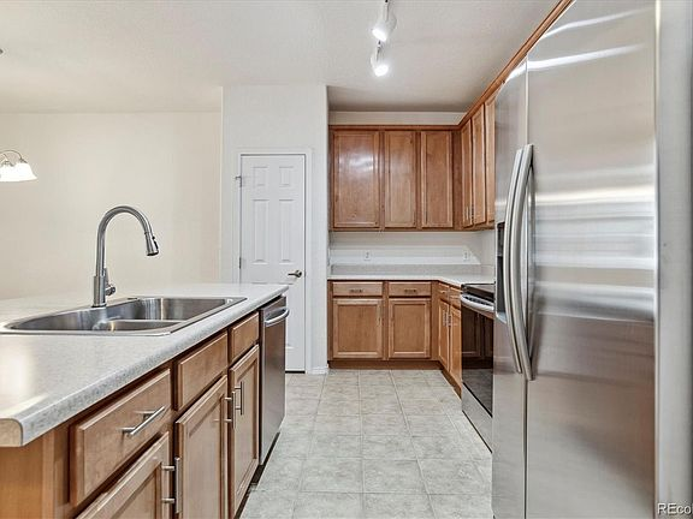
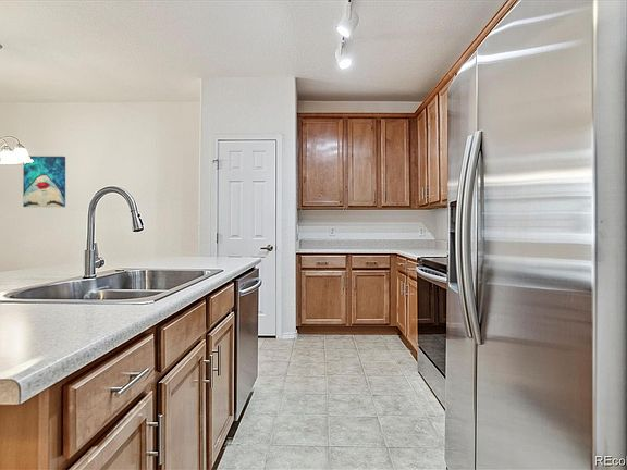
+ wall art (44, 182)
